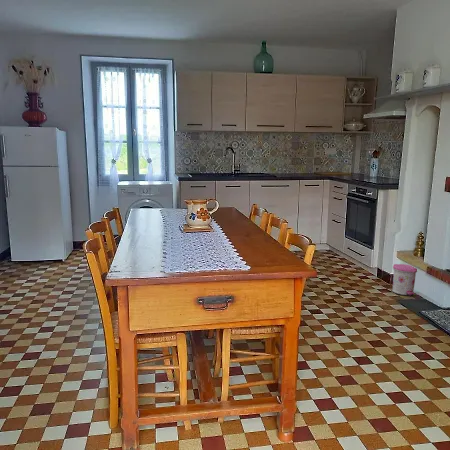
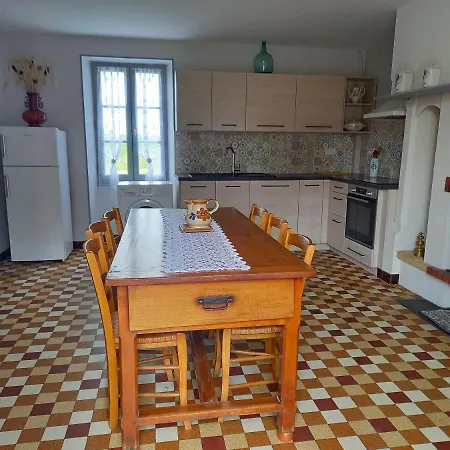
- trash can (403, 279)
